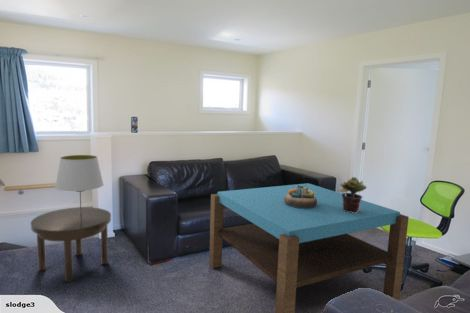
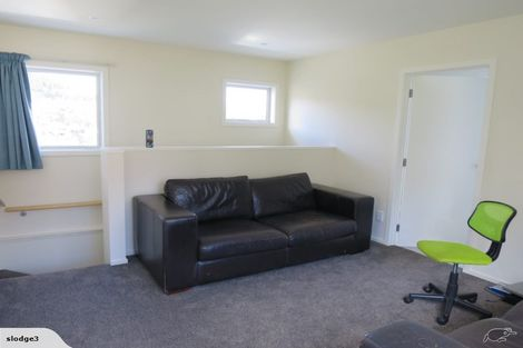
- table lamp (80, 185)
- coffee table (299, 241)
- decorative bowl (300, 194)
- potted plant (352, 193)
- side table (73, 240)
